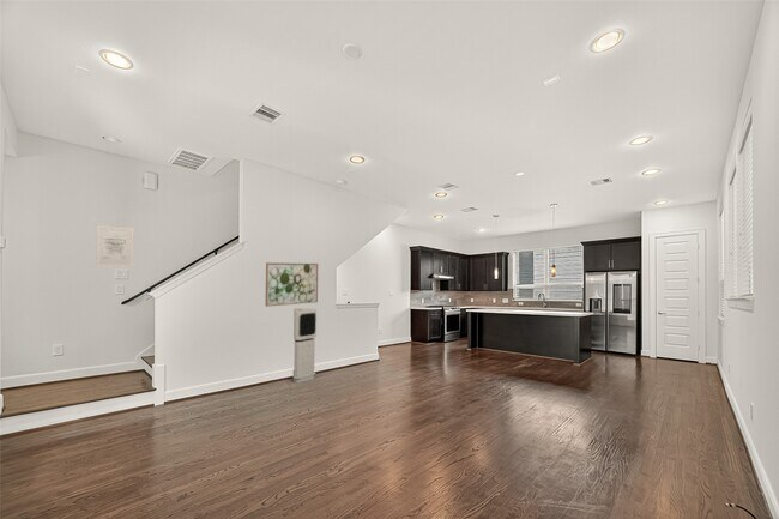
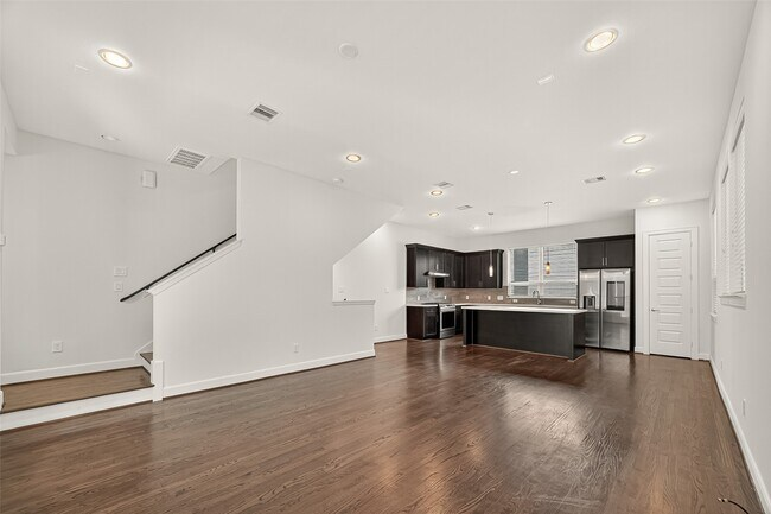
- air purifier (301, 343)
- wall art (115, 247)
- wall art (294, 283)
